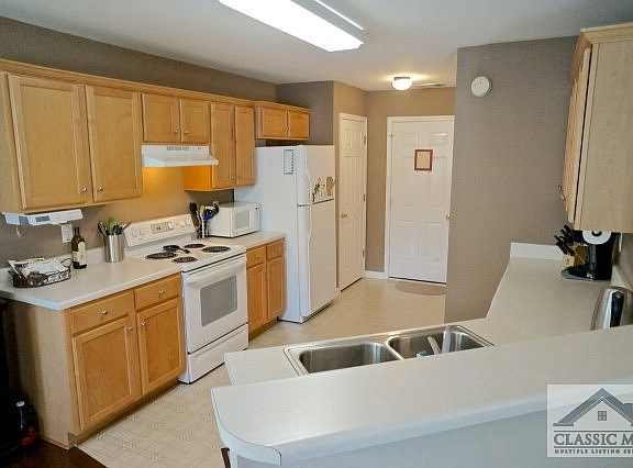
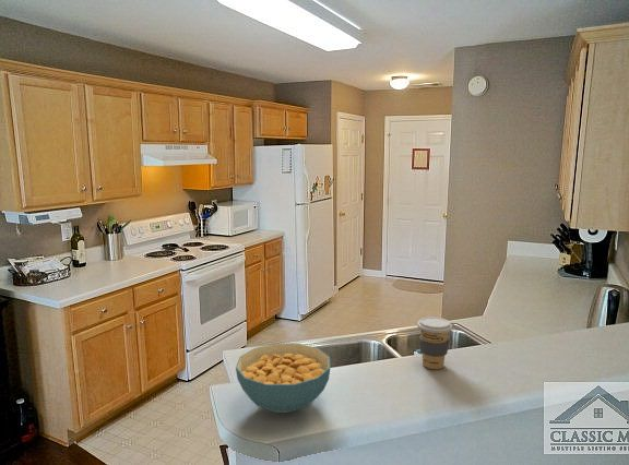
+ cereal bowl (284, 383)
+ coffee cup (434, 343)
